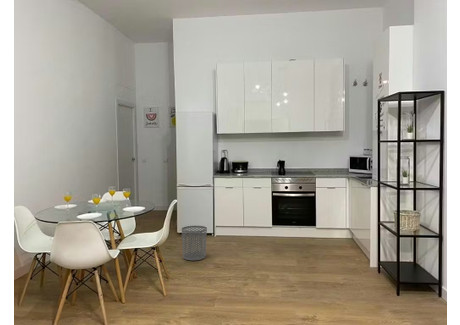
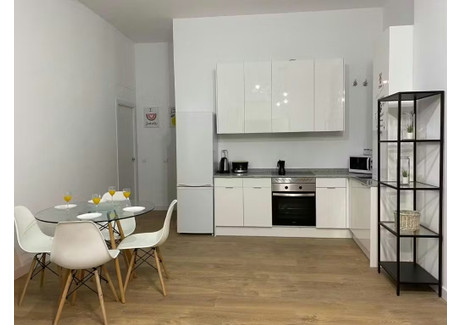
- waste bin (194, 243)
